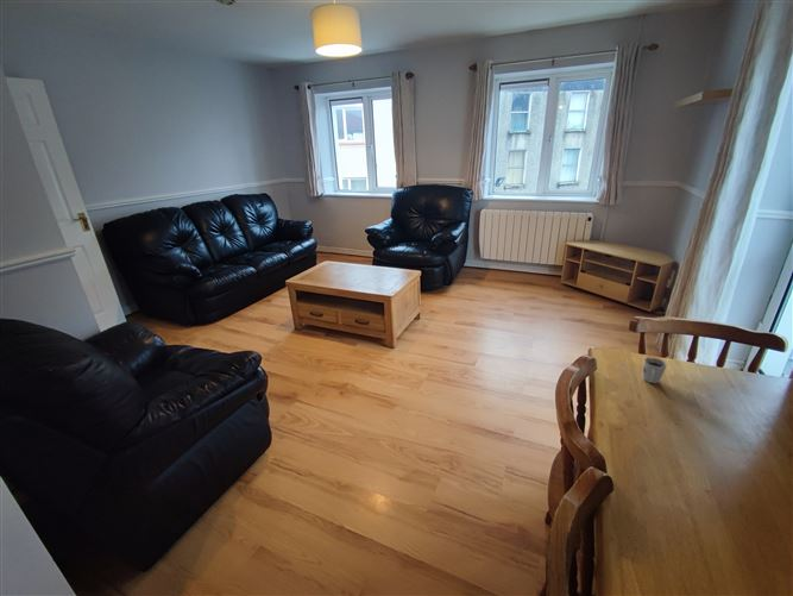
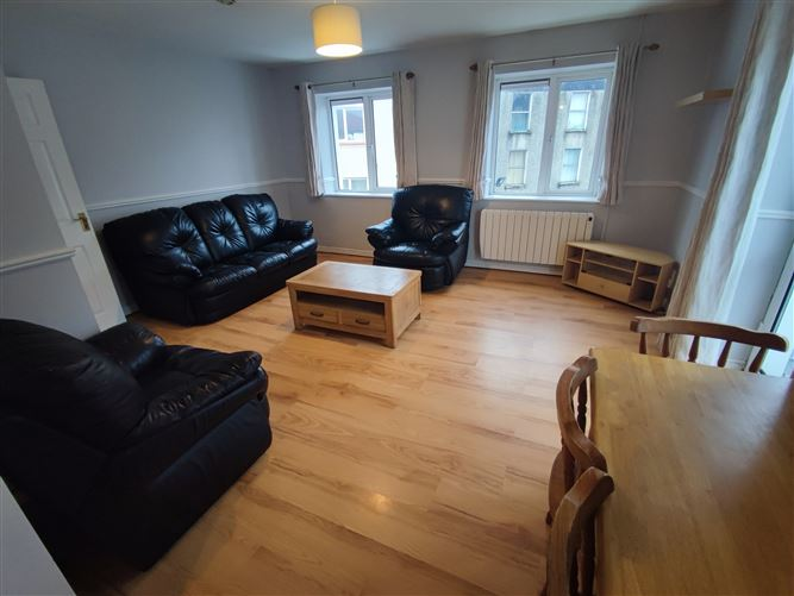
- cup (654, 365)
